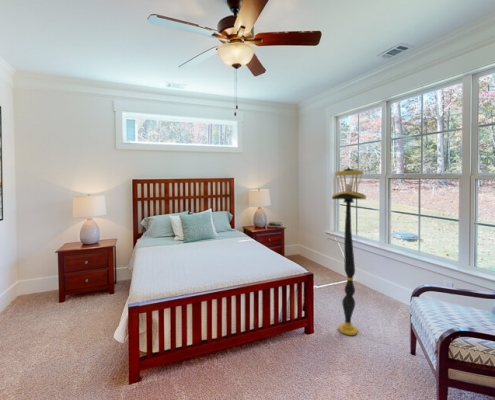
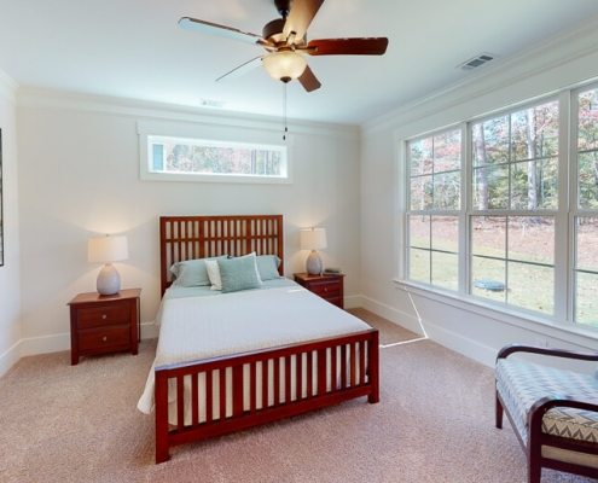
- floor lamp (348, 248)
